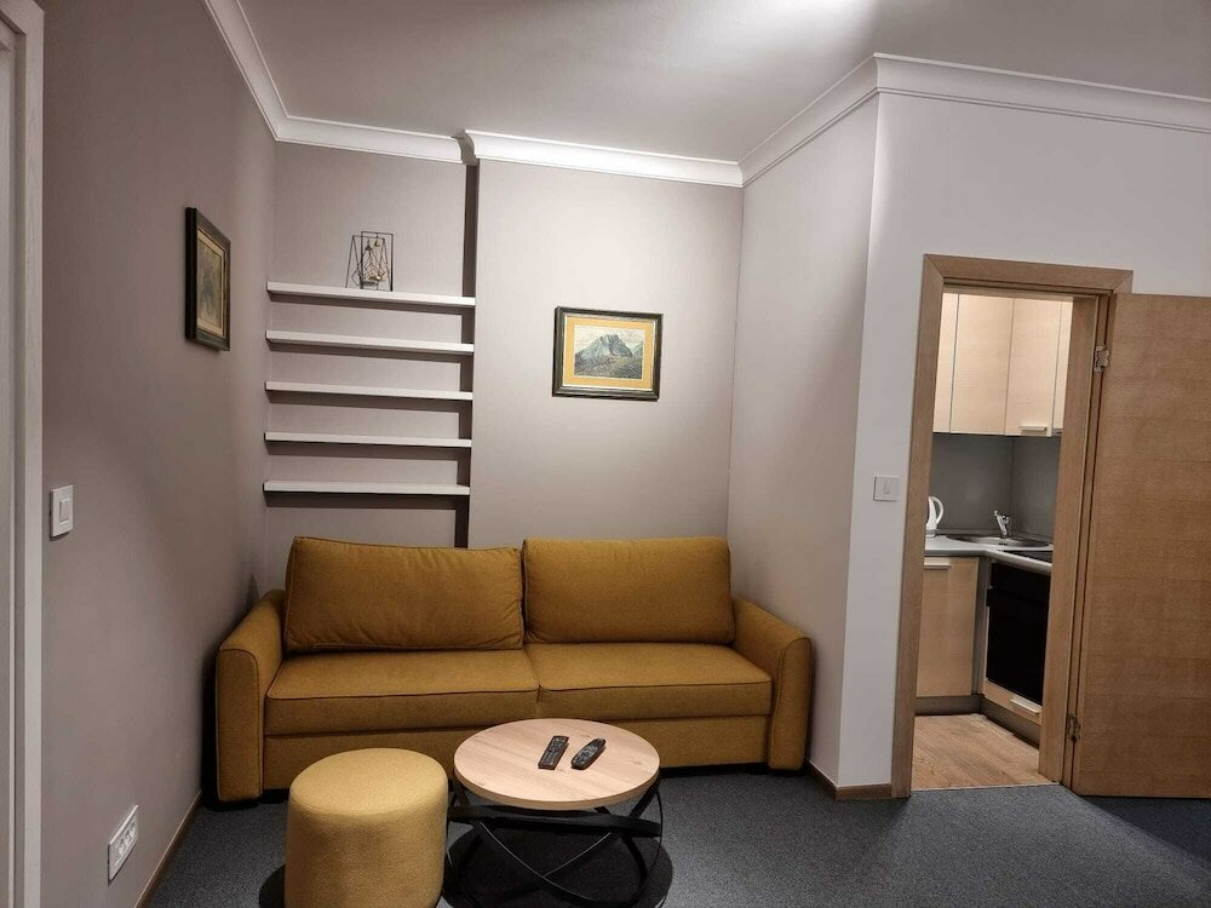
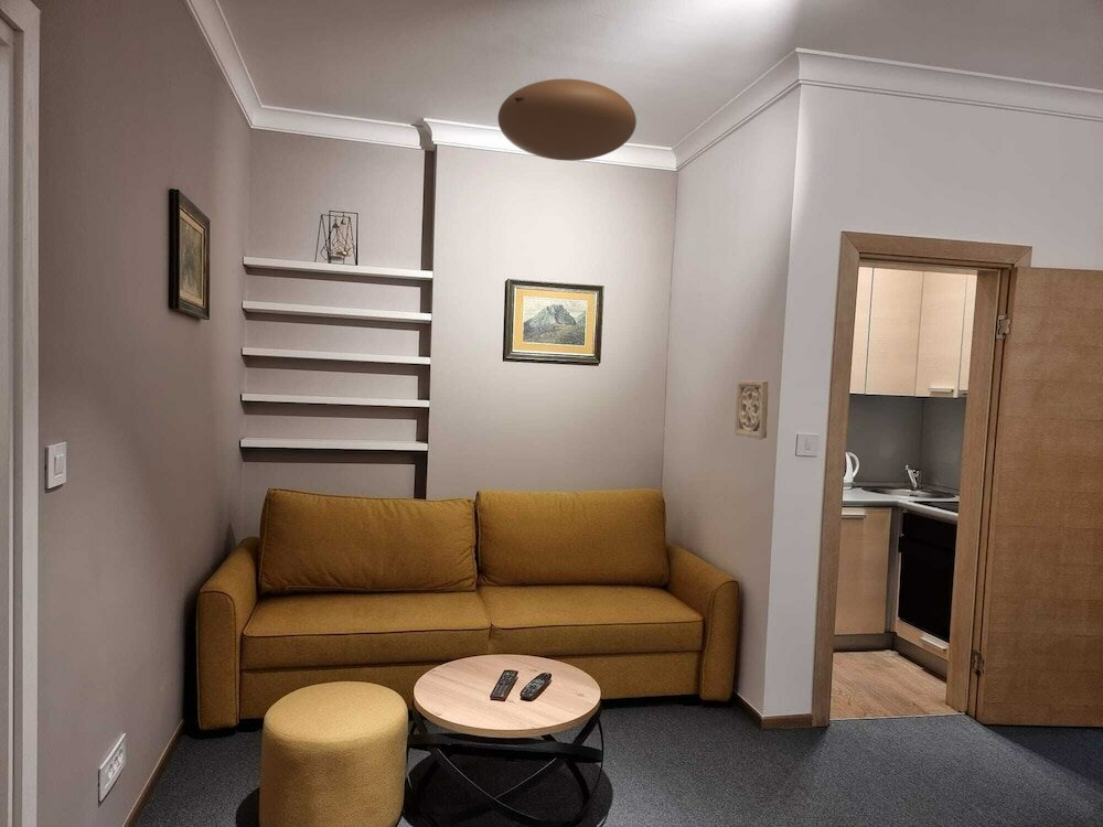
+ ceiling light (566, 121)
+ wall ornament (751, 408)
